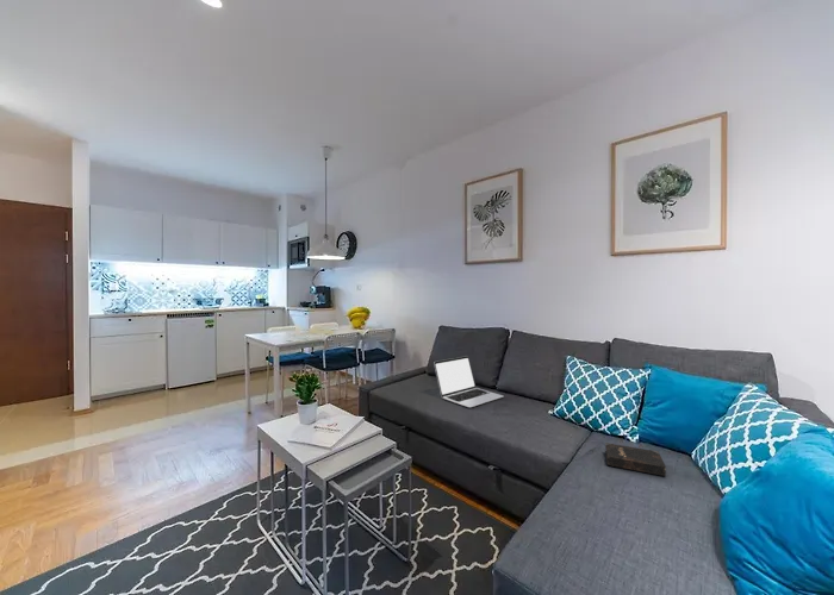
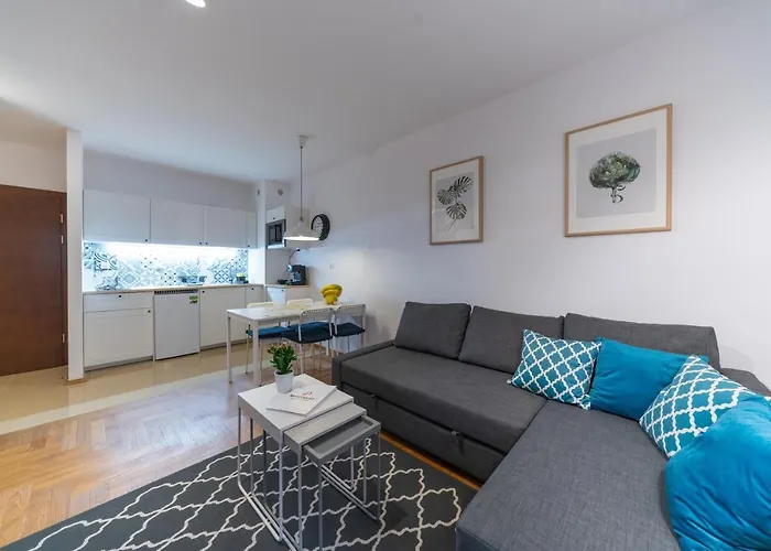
- laptop (468, 378)
- hardback book (633, 458)
